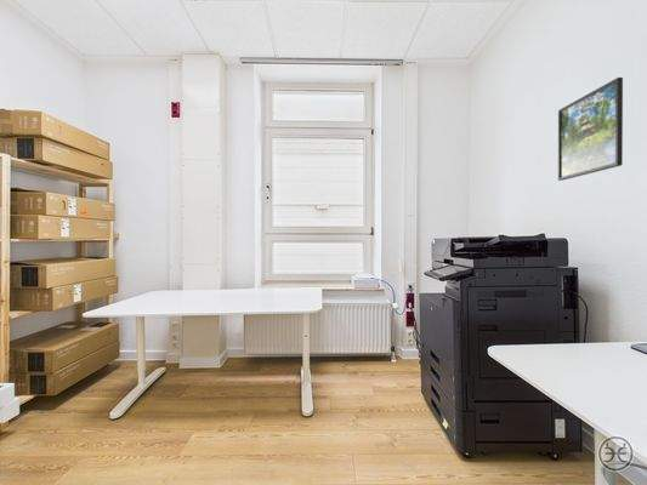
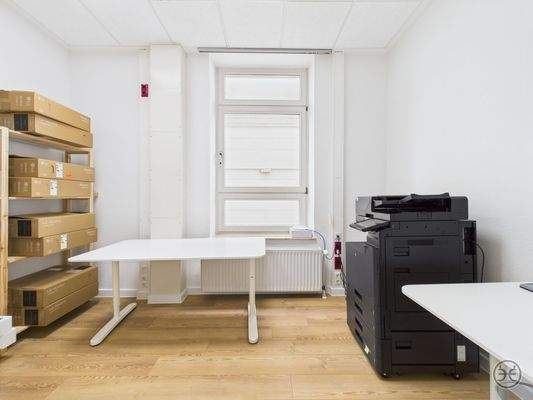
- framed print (586, 135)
